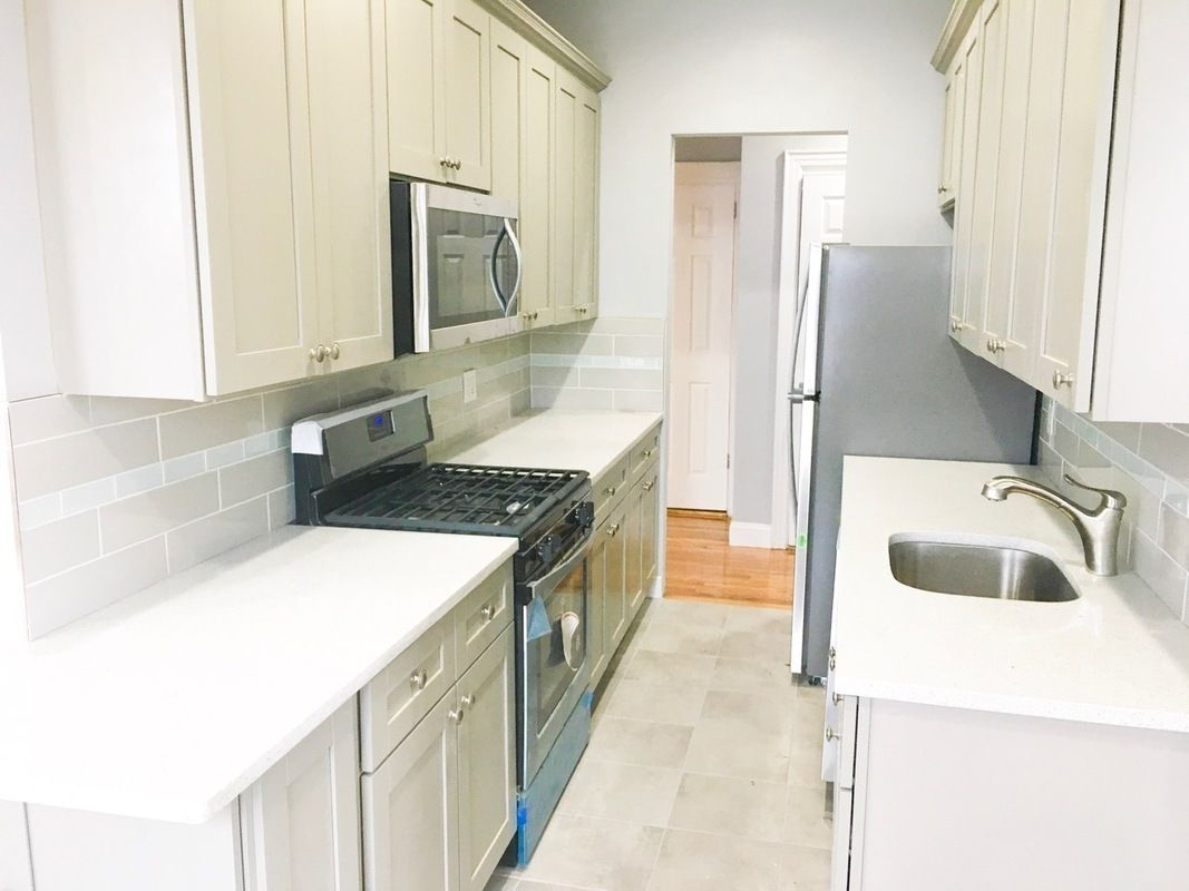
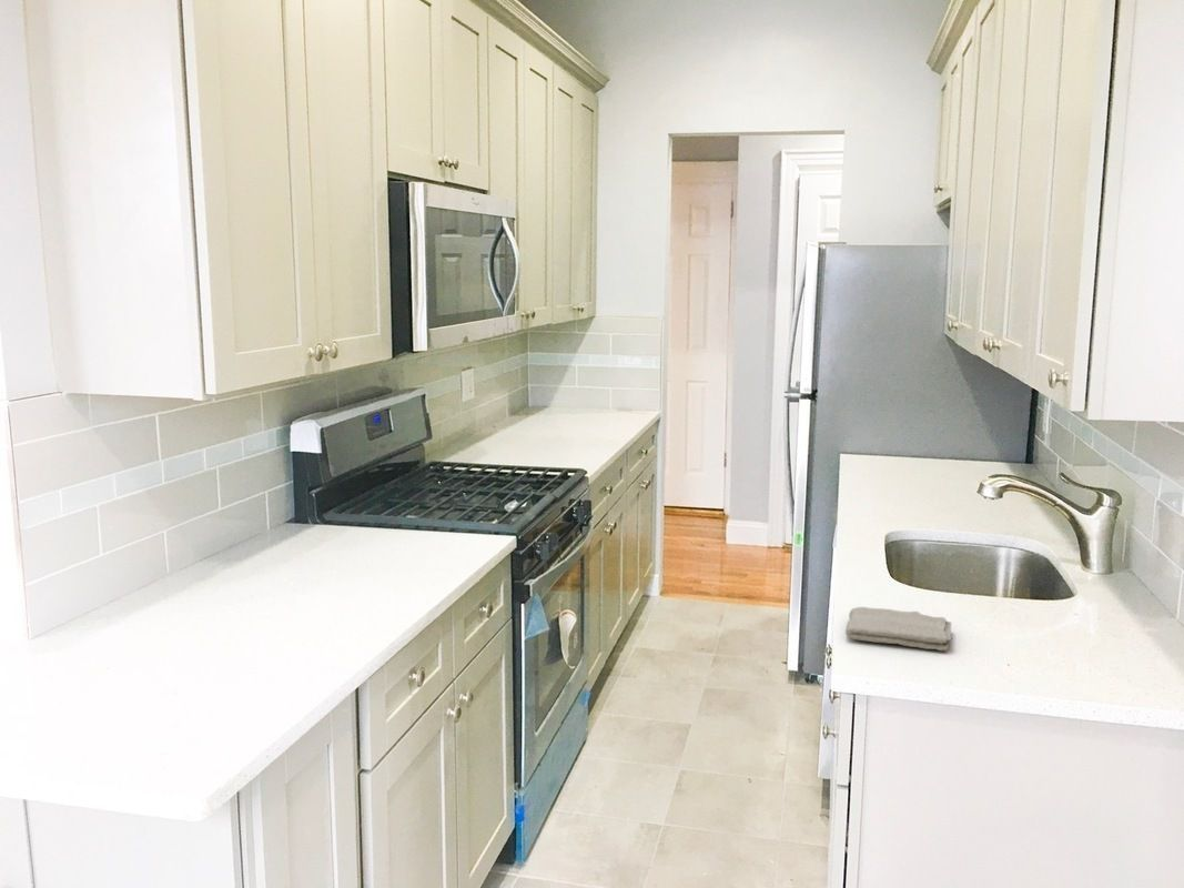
+ washcloth (898, 627)
